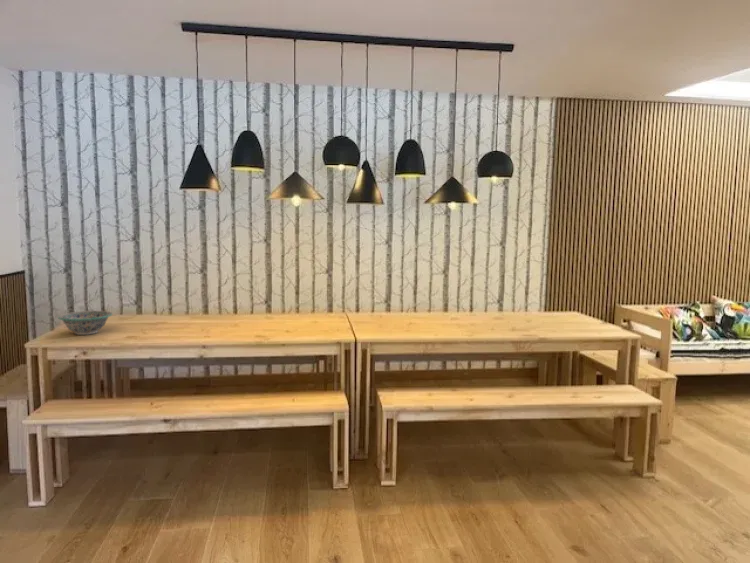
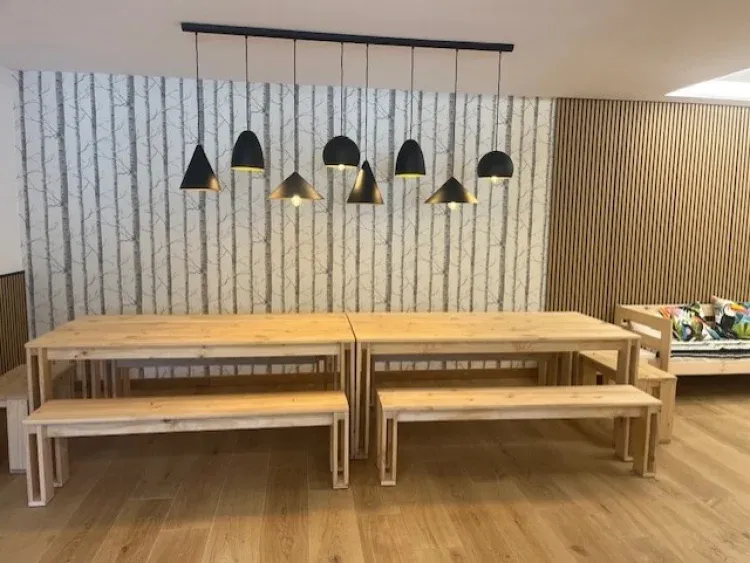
- decorative bowl (86, 323)
